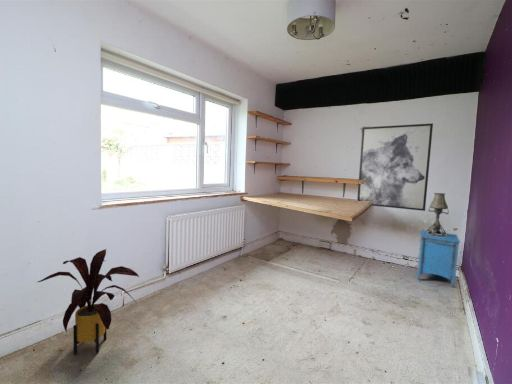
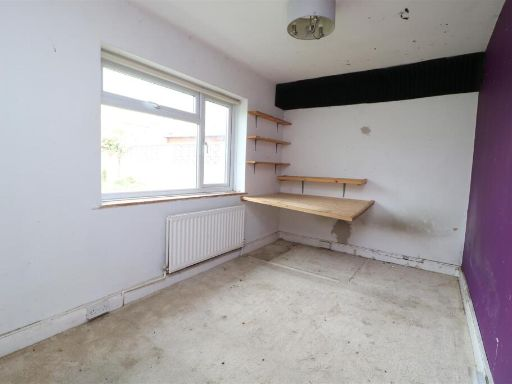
- table lamp (438, 213)
- house plant (87, 302)
- nightstand (436, 256)
- wall art (392, 166)
